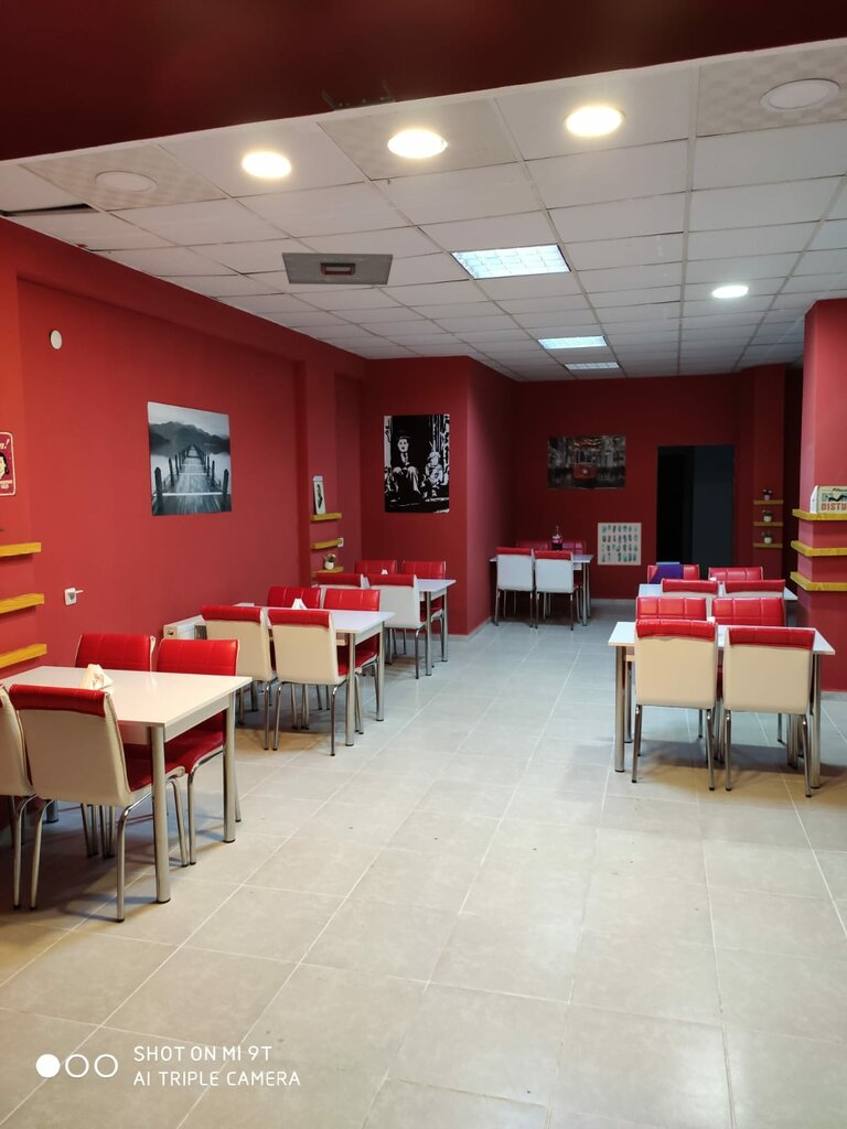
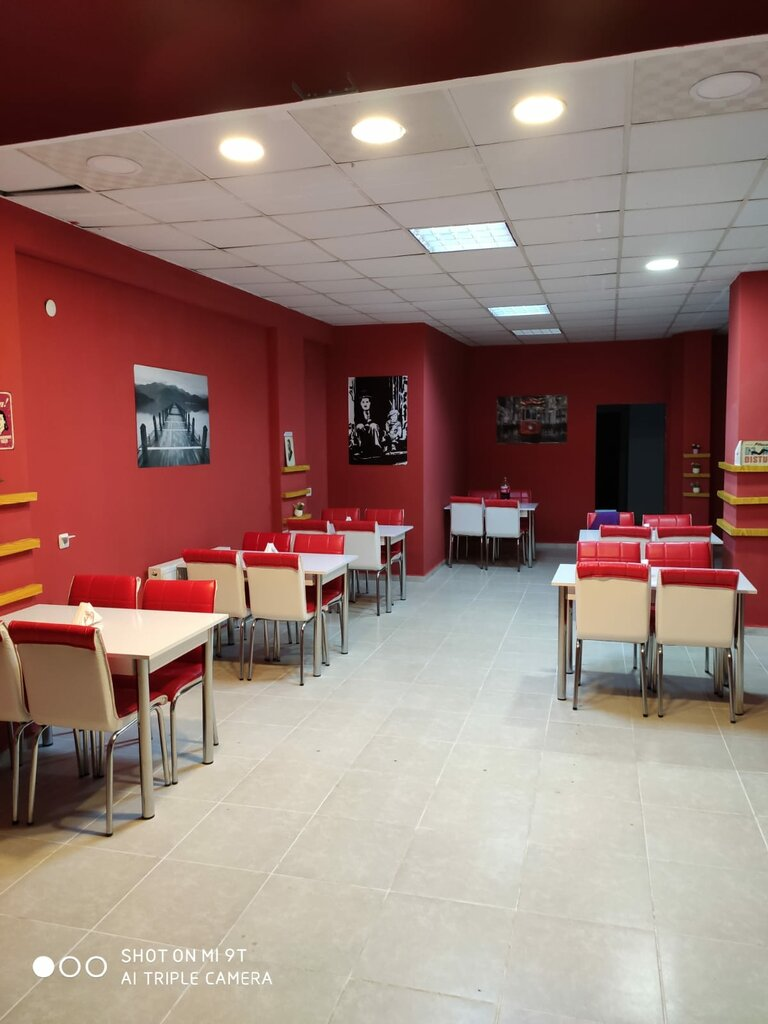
- wall art (619, 544)
- ceiling vent (337, 269)
